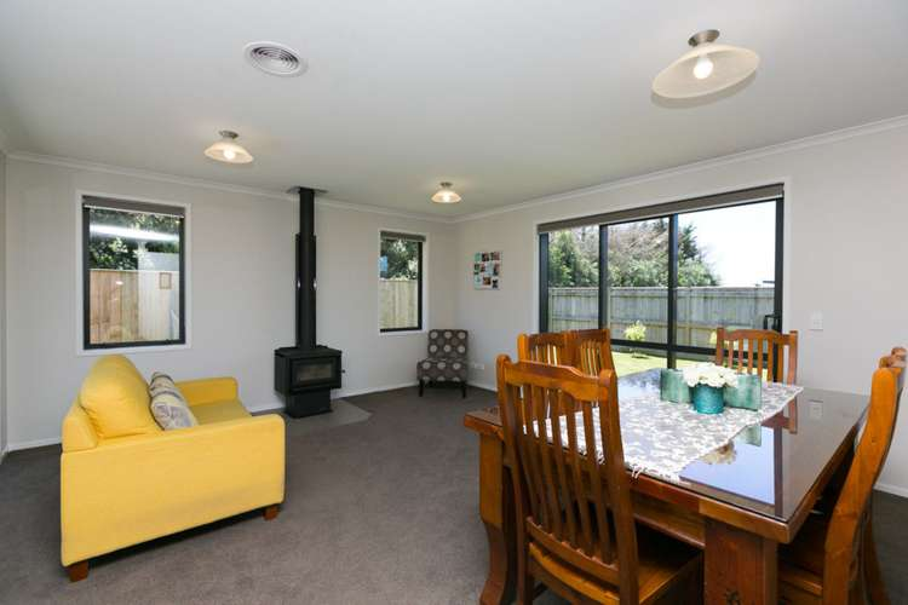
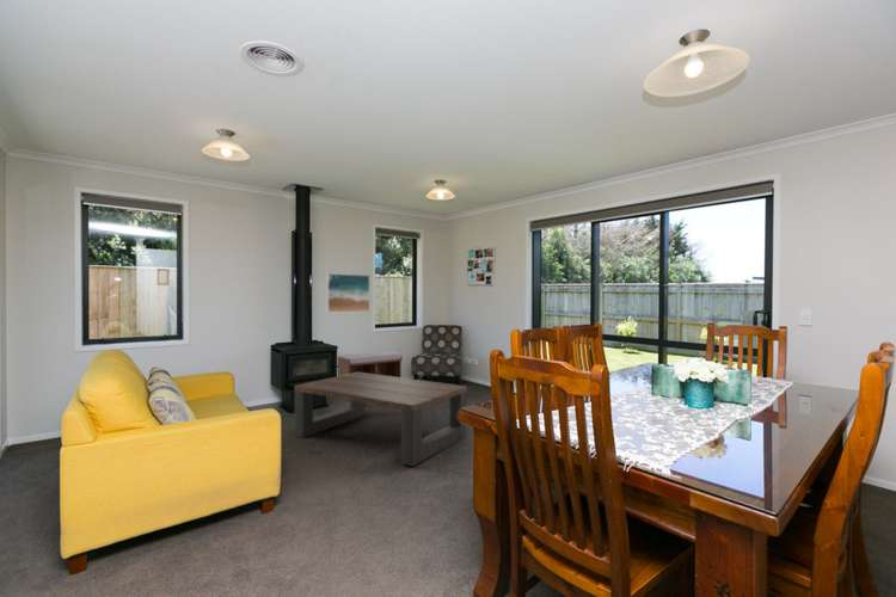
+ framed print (349, 293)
+ coffee table (380, 405)
+ bench (369, 371)
